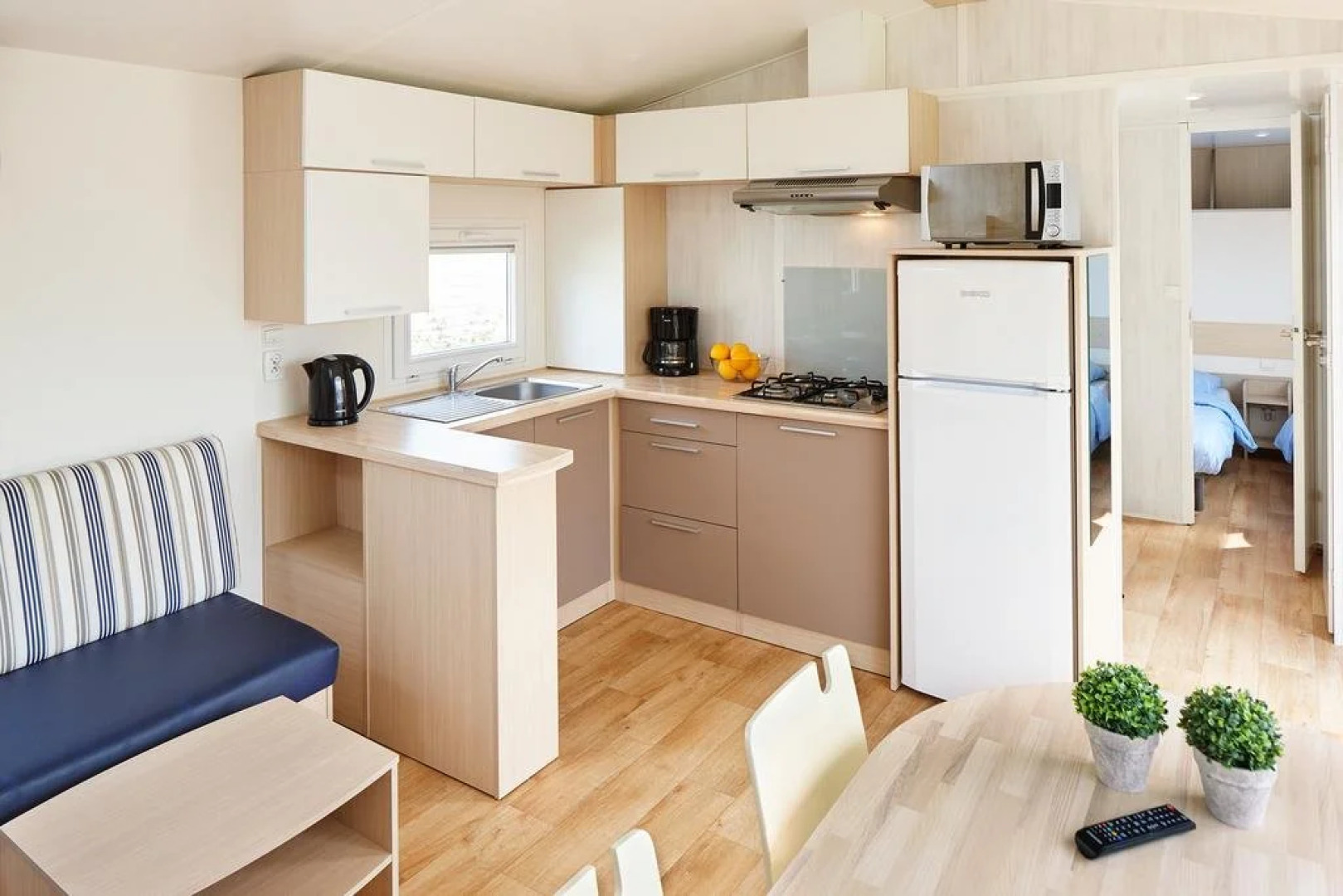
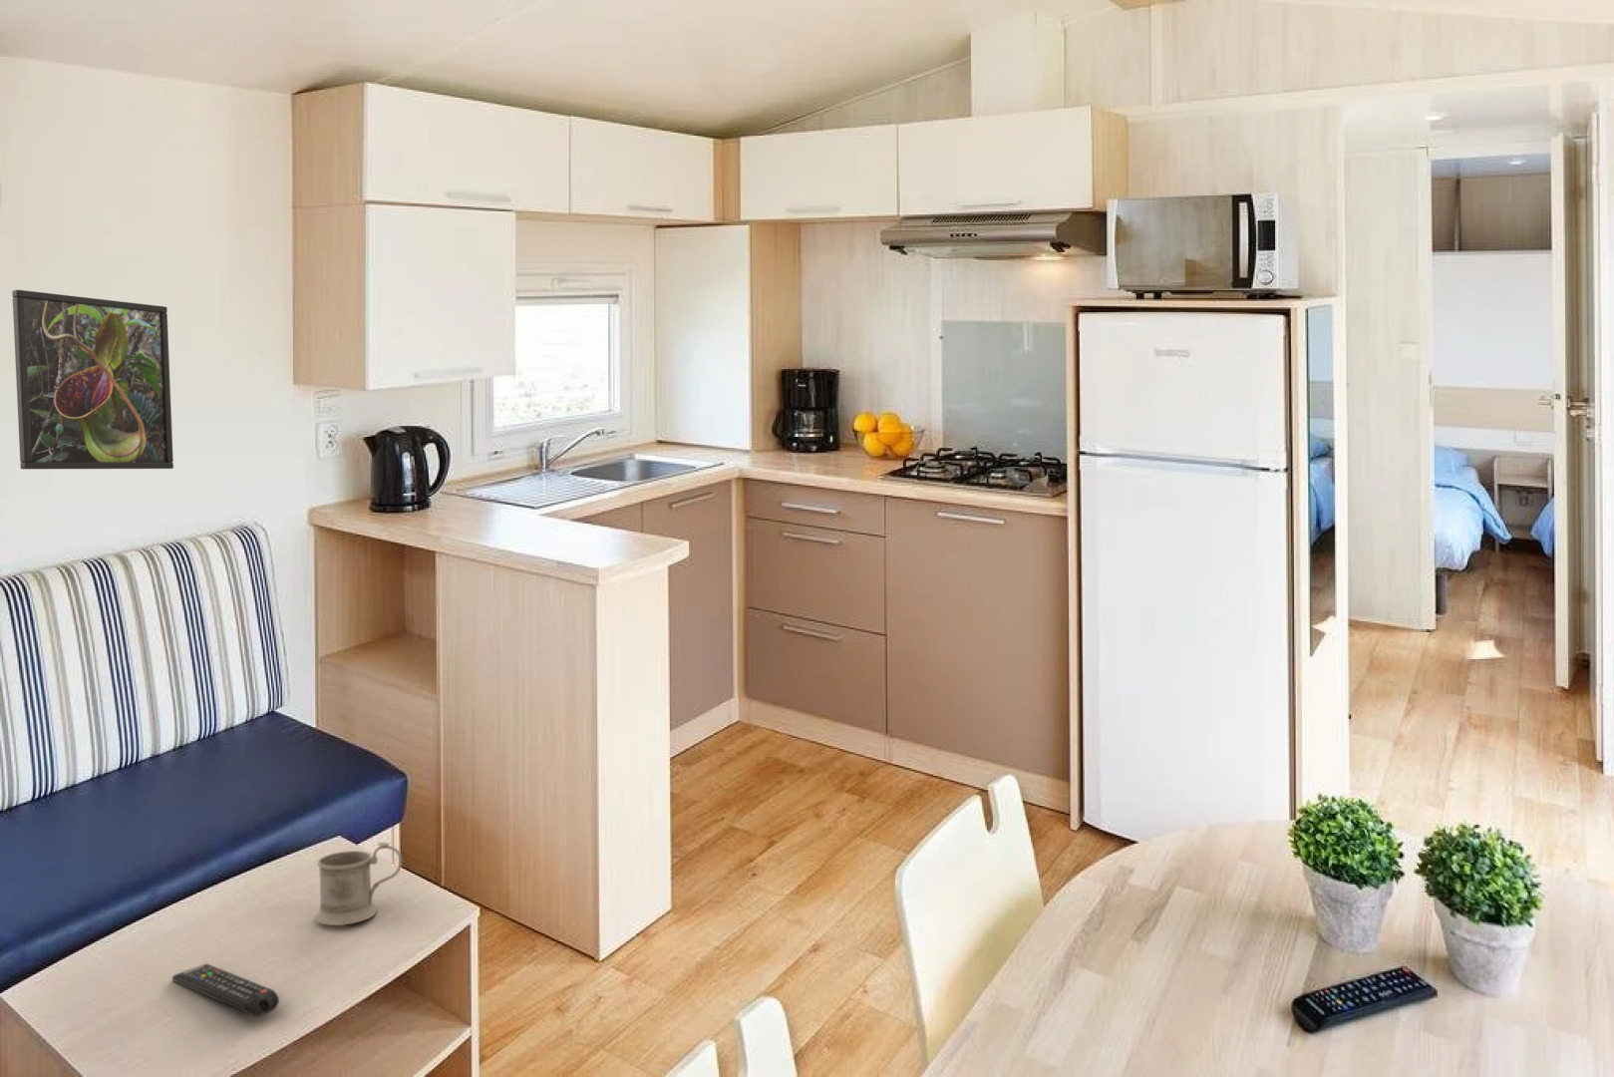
+ remote control (225, 988)
+ mug (359, 879)
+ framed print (96, 383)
